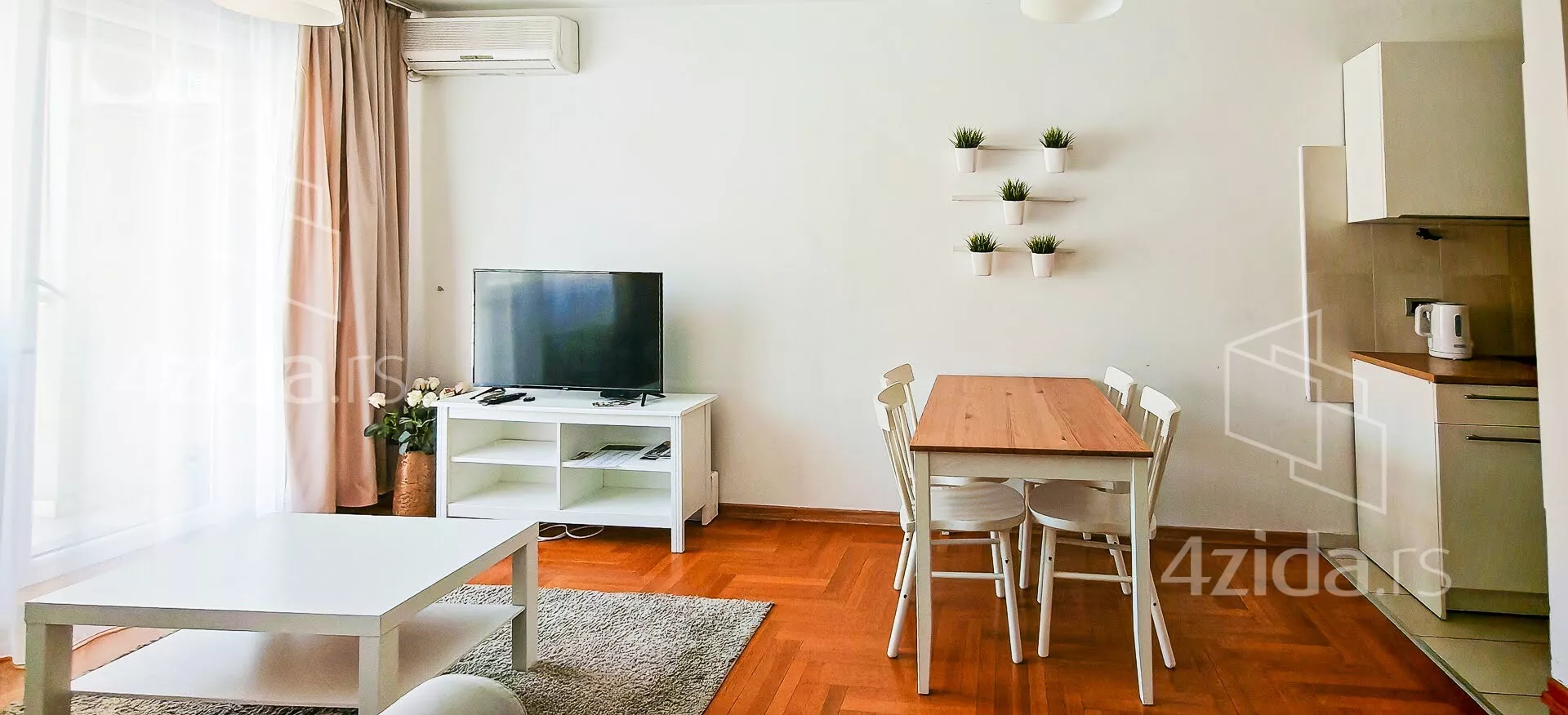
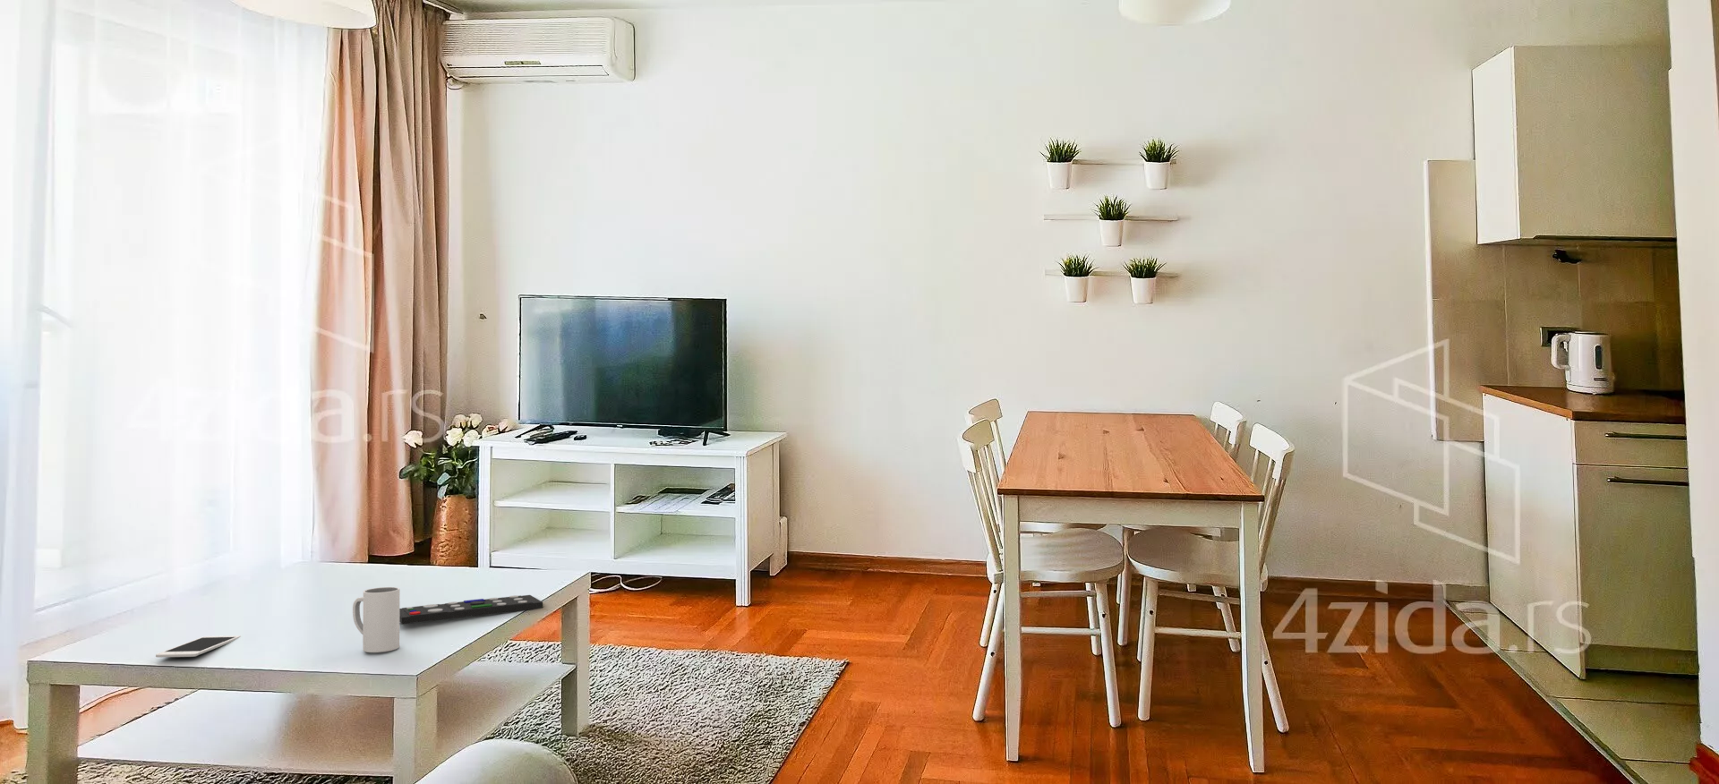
+ remote control (469, 606)
+ mug (374, 618)
+ cell phone (200, 645)
